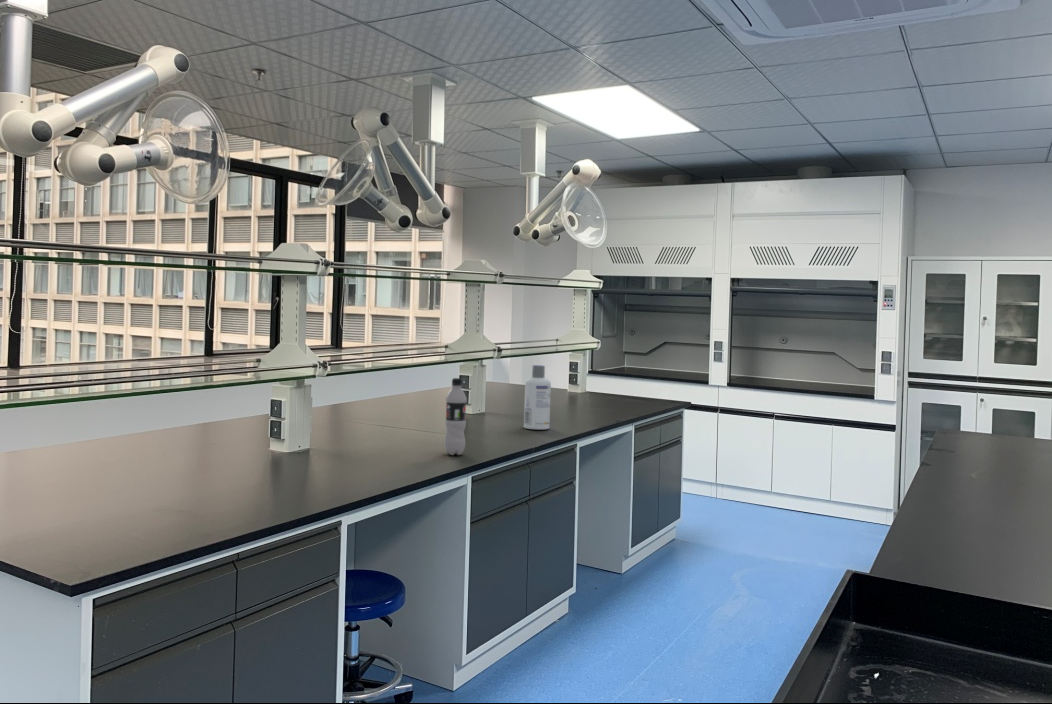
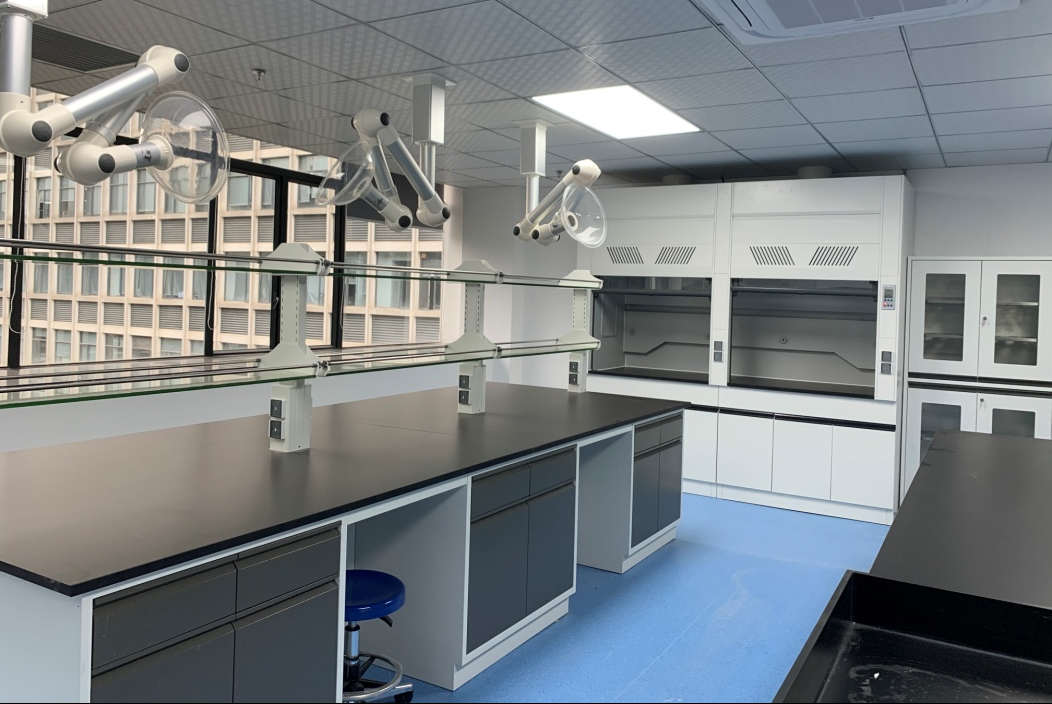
- screw cap bottle (537, 396)
- beverage bottle (455, 416)
